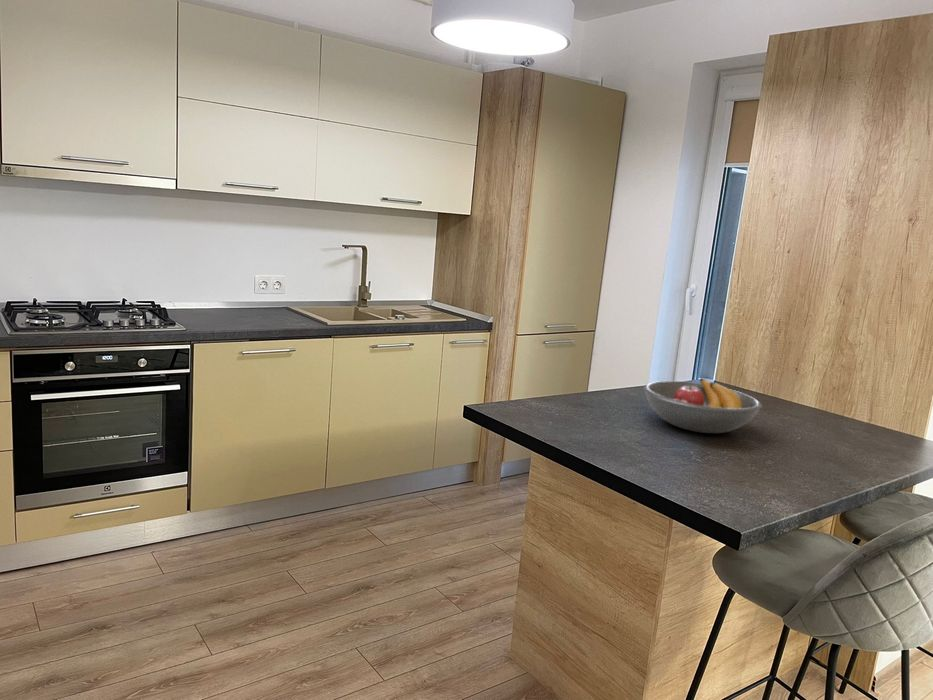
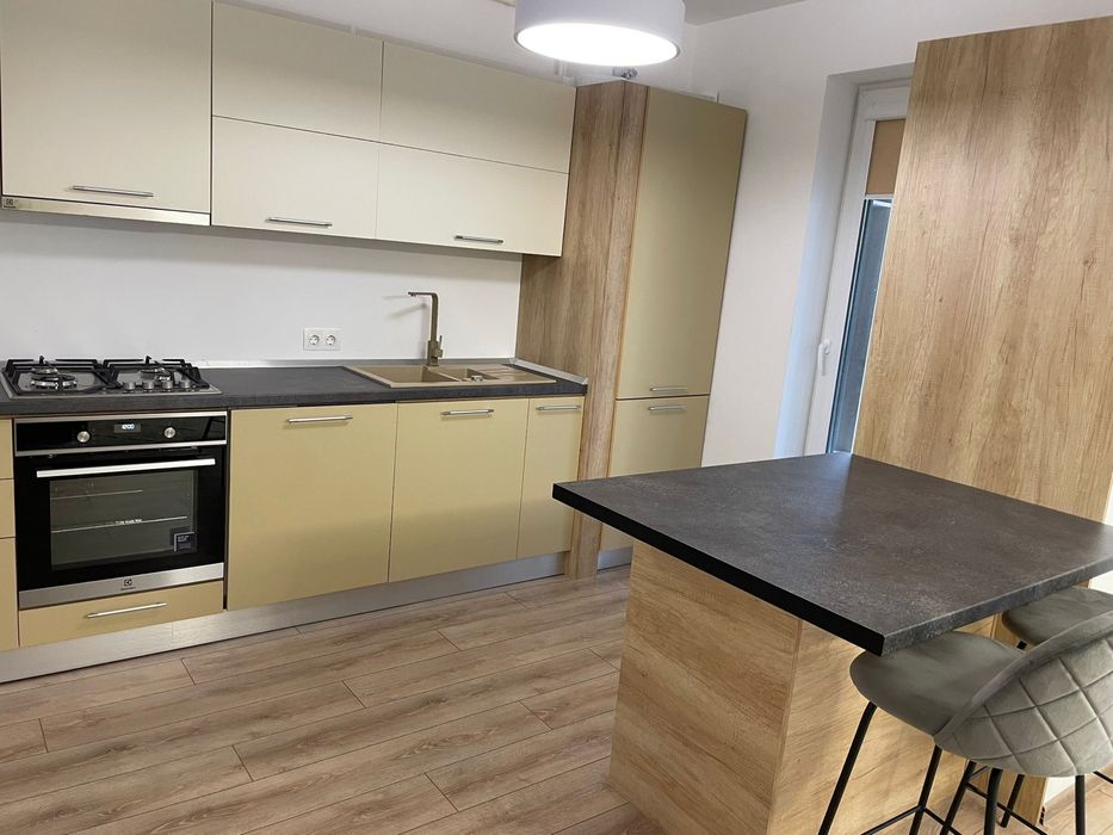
- fruit bowl (699, 406)
